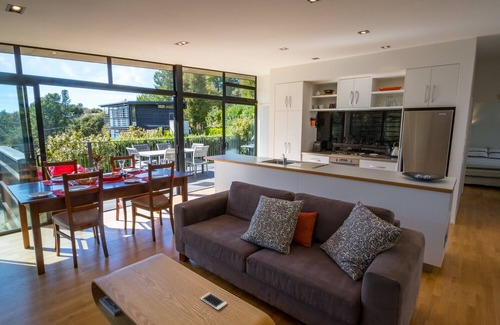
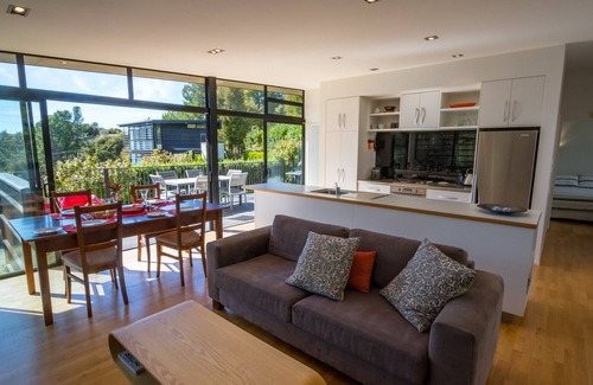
- cell phone (213, 300)
